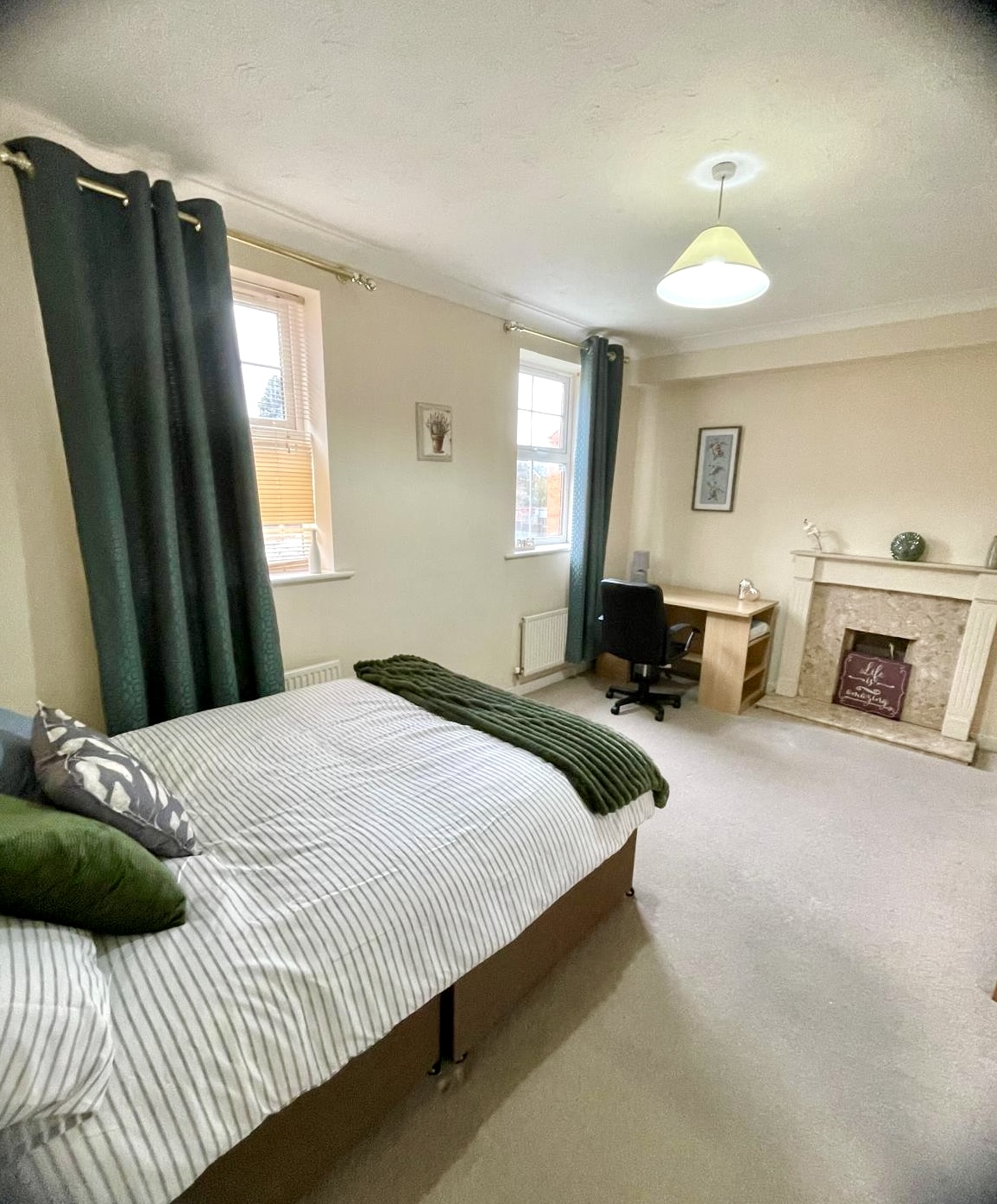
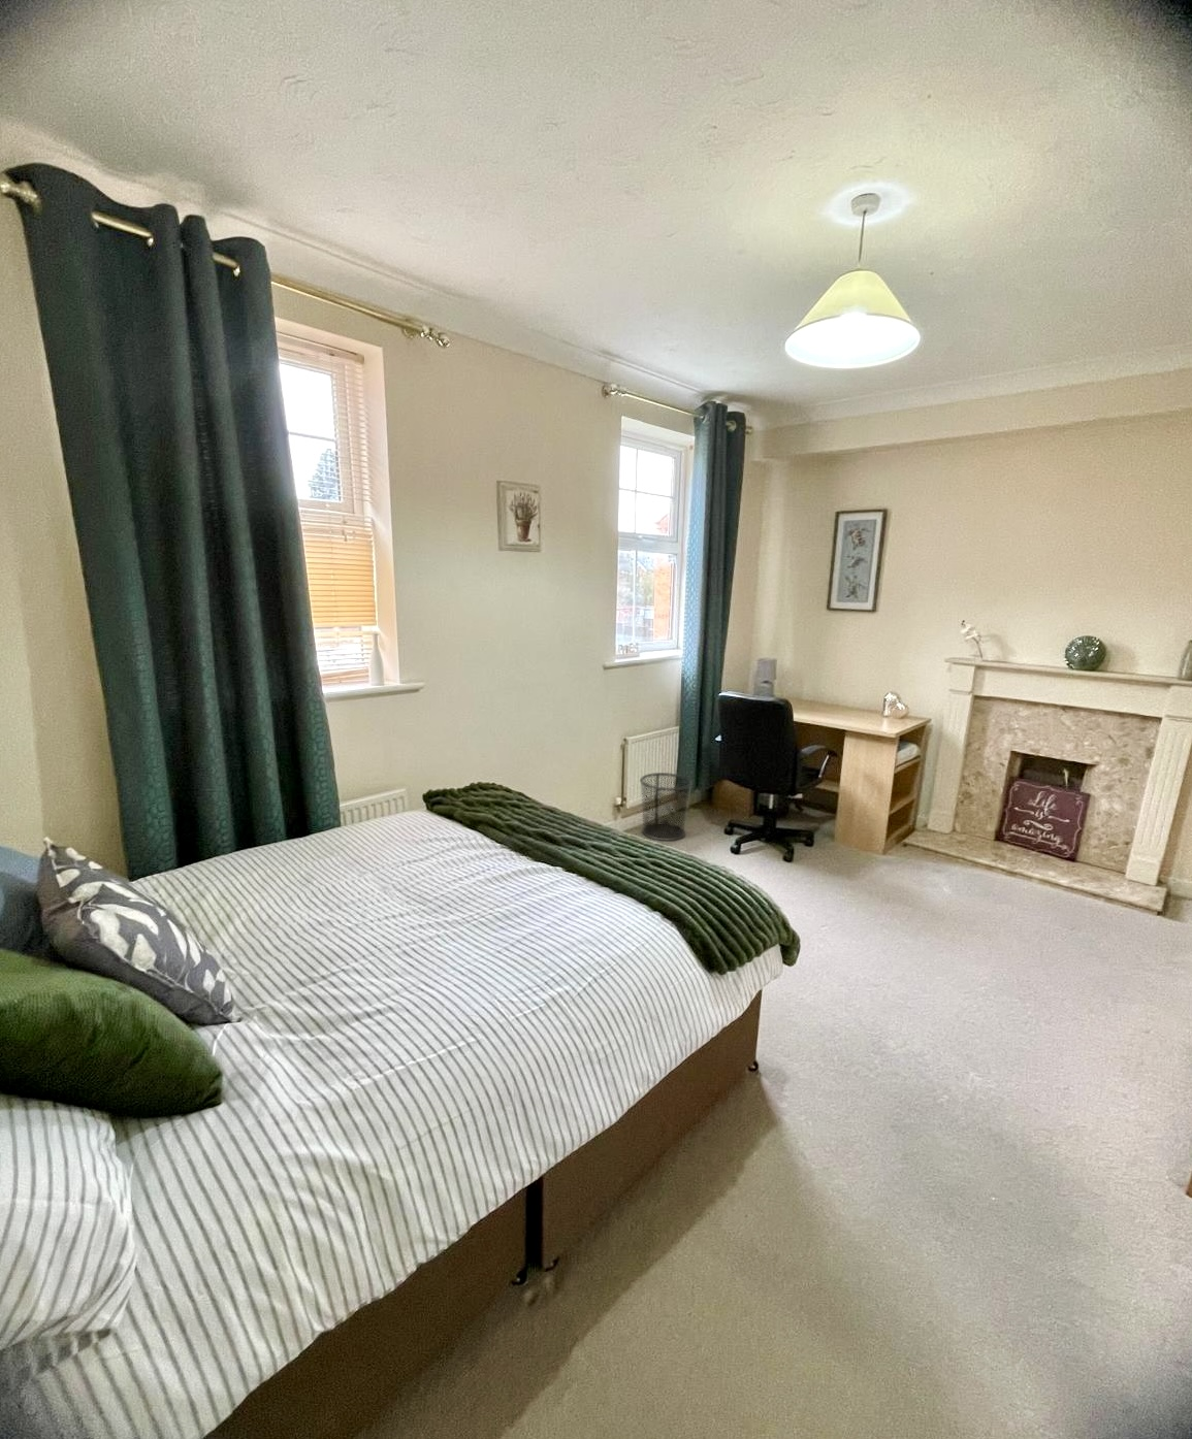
+ waste bin (665, 806)
